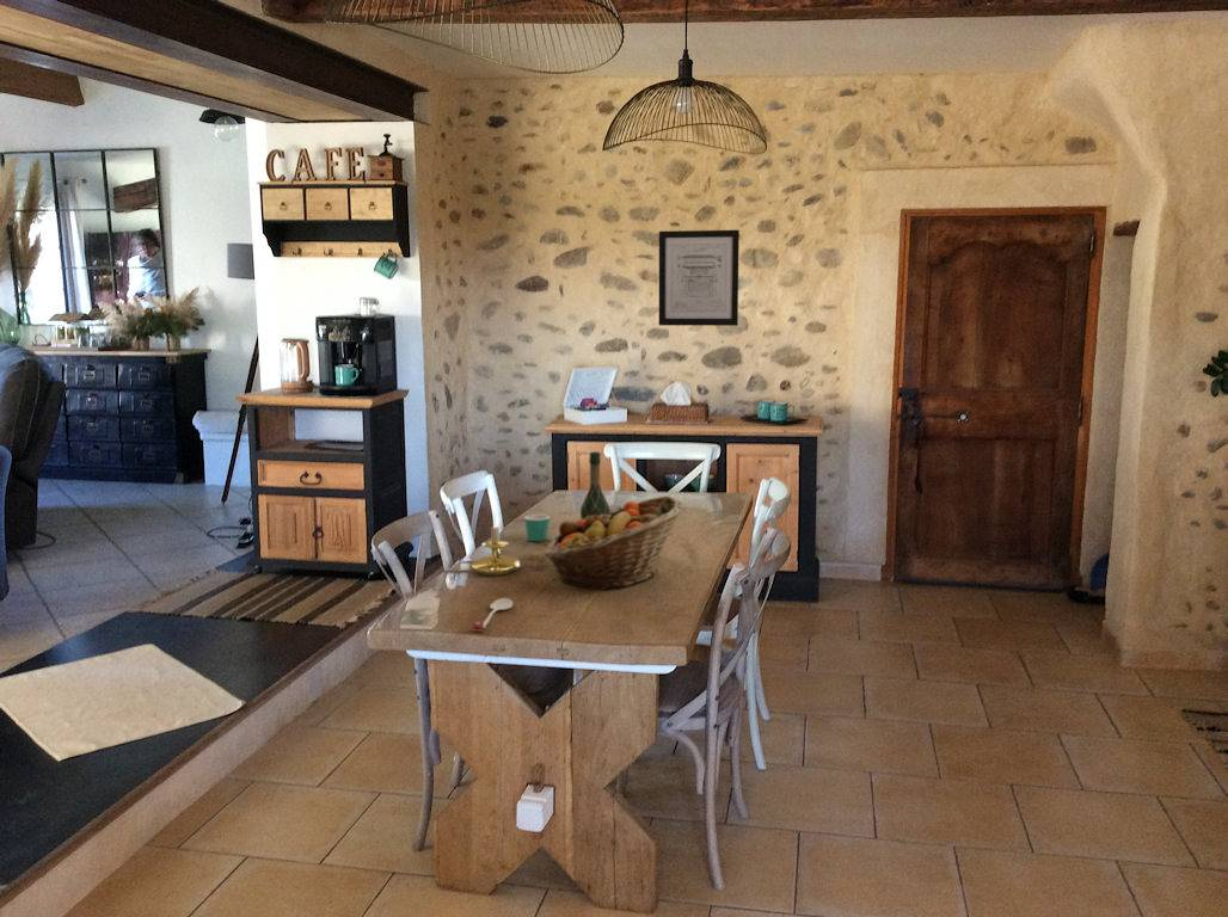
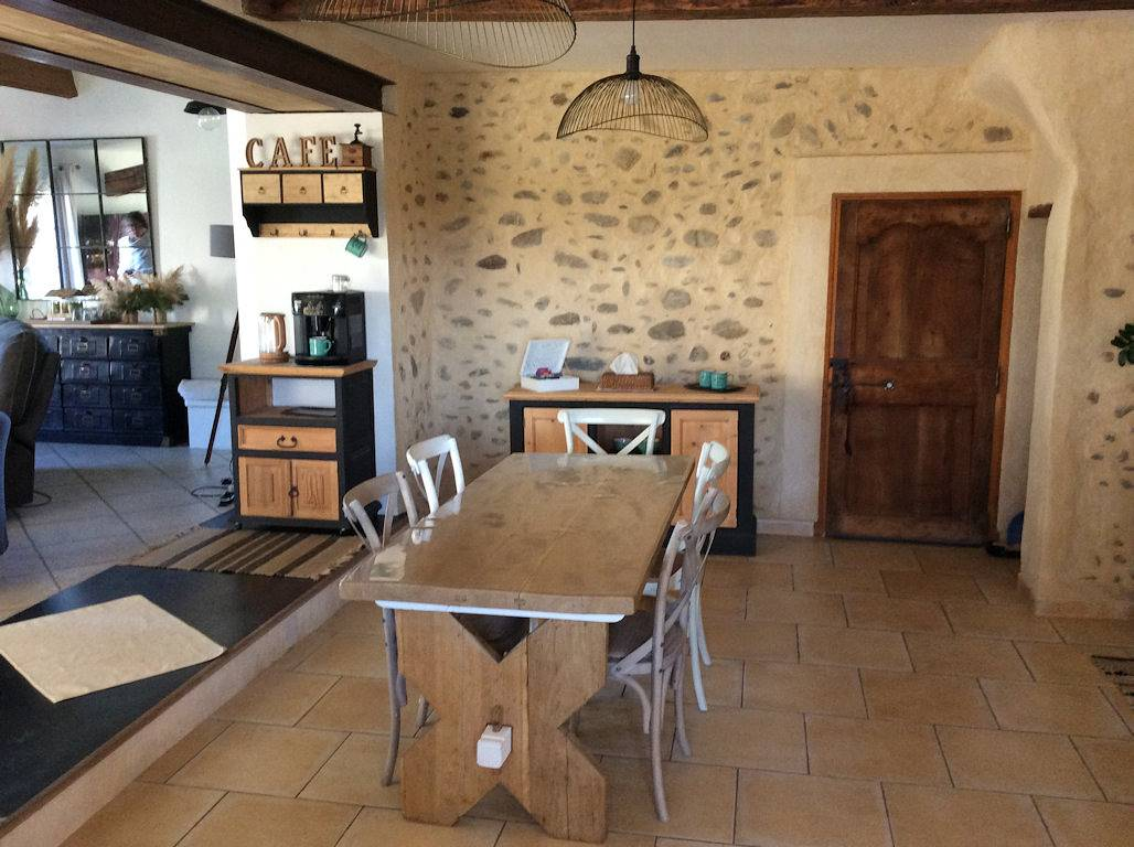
- candle holder (493, 541)
- wine bottle (595, 498)
- spoon (491, 613)
- wall art (698, 278)
- fruit basket (614, 538)
- mug (539, 527)
